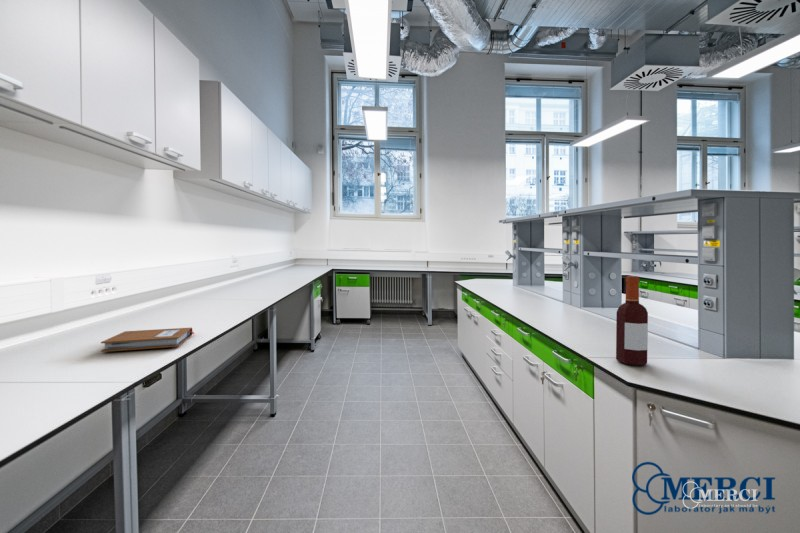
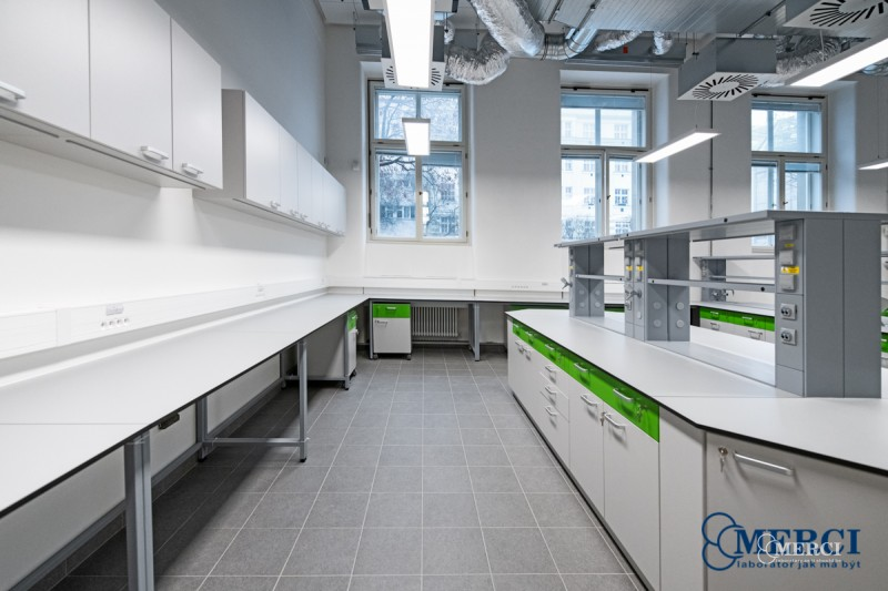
- notebook (153, 338)
- bottle (632, 319)
